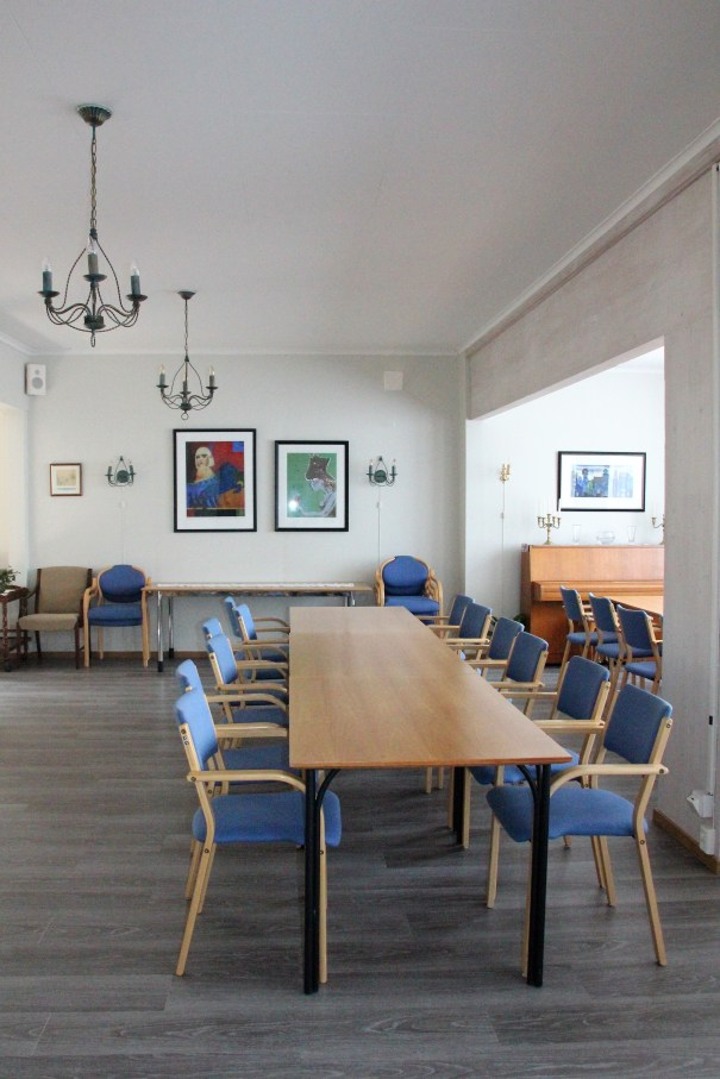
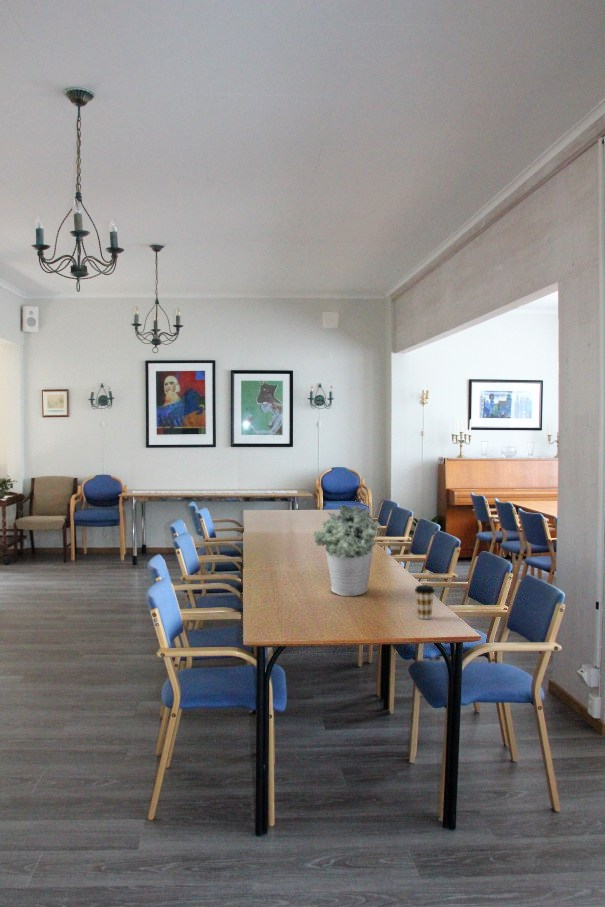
+ potted plant (347, 549)
+ coffee cup (424, 602)
